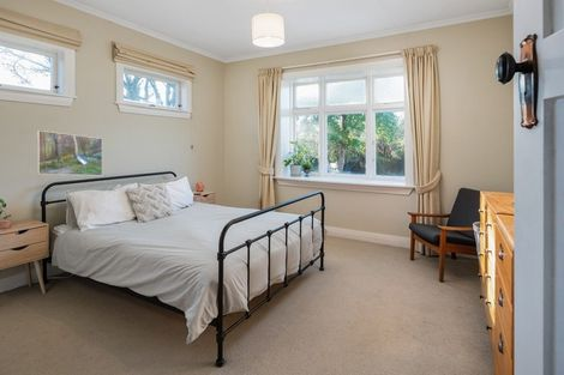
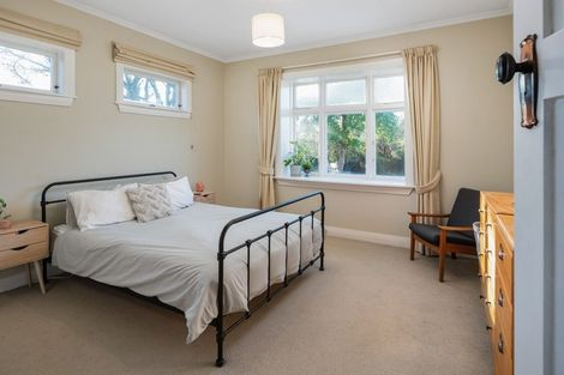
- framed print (72, 155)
